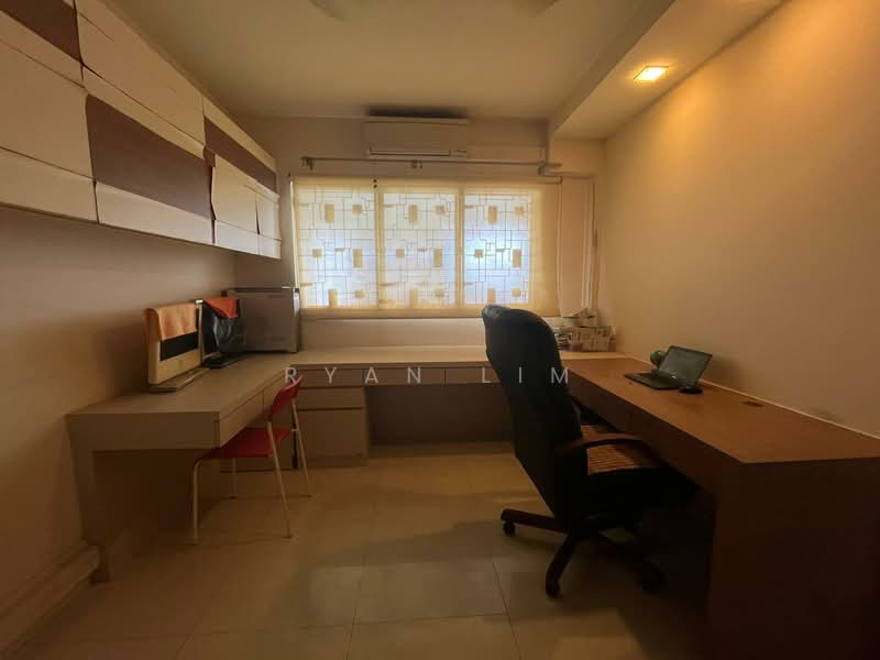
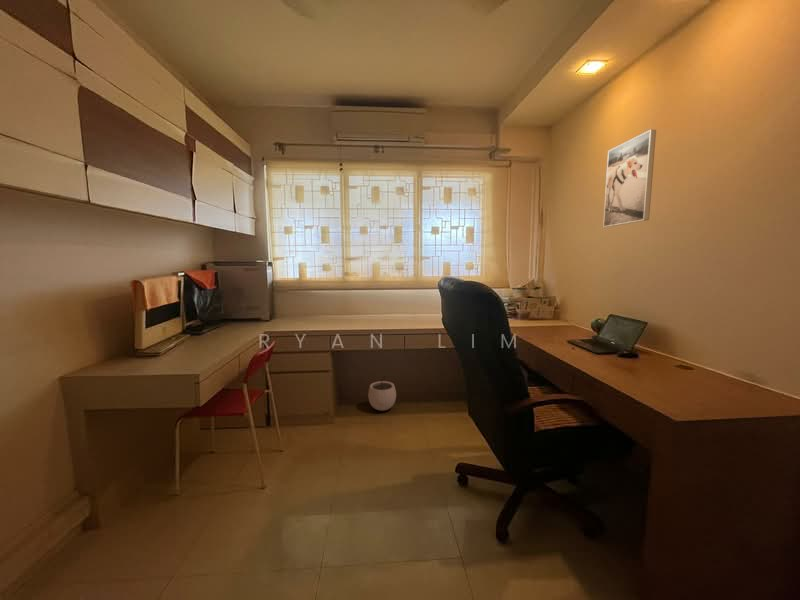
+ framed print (627, 183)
+ plant pot (382, 392)
